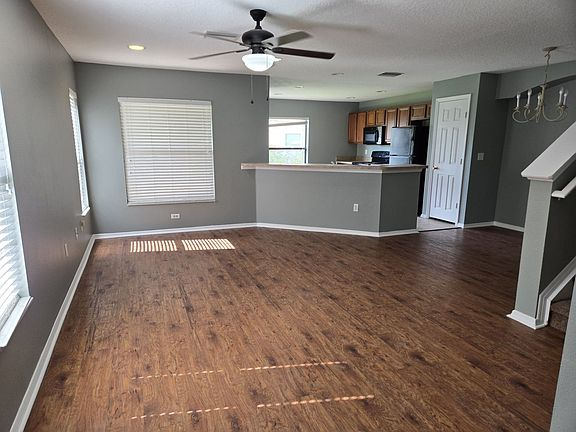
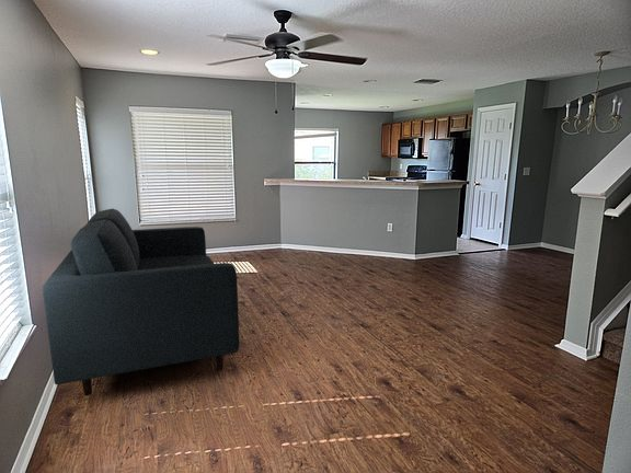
+ sofa (151, 279)
